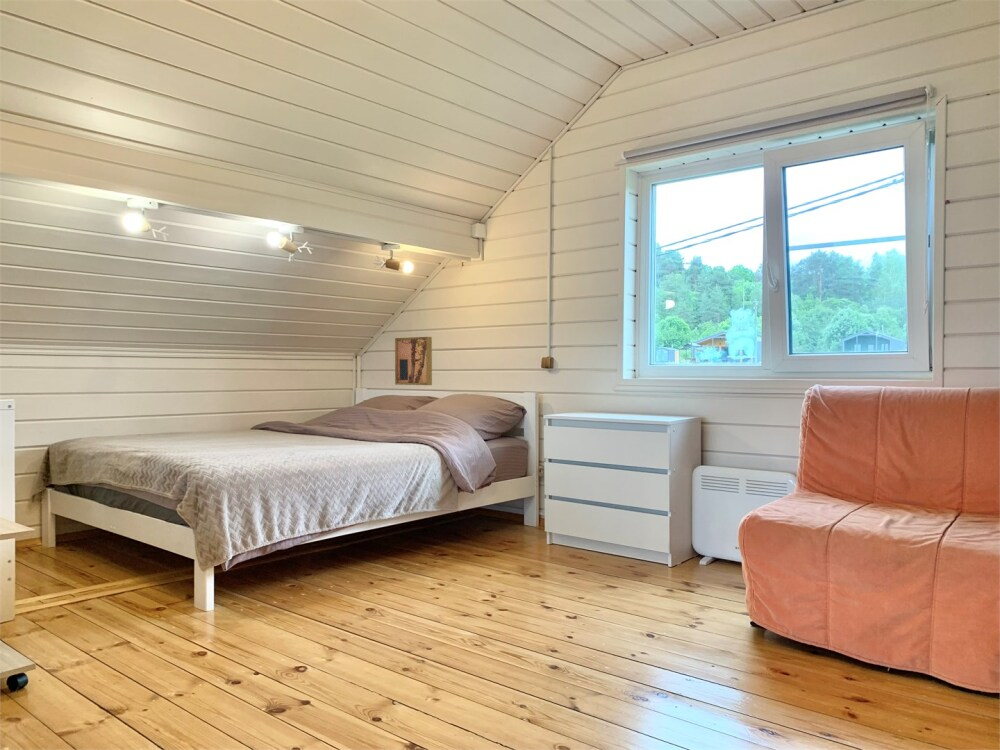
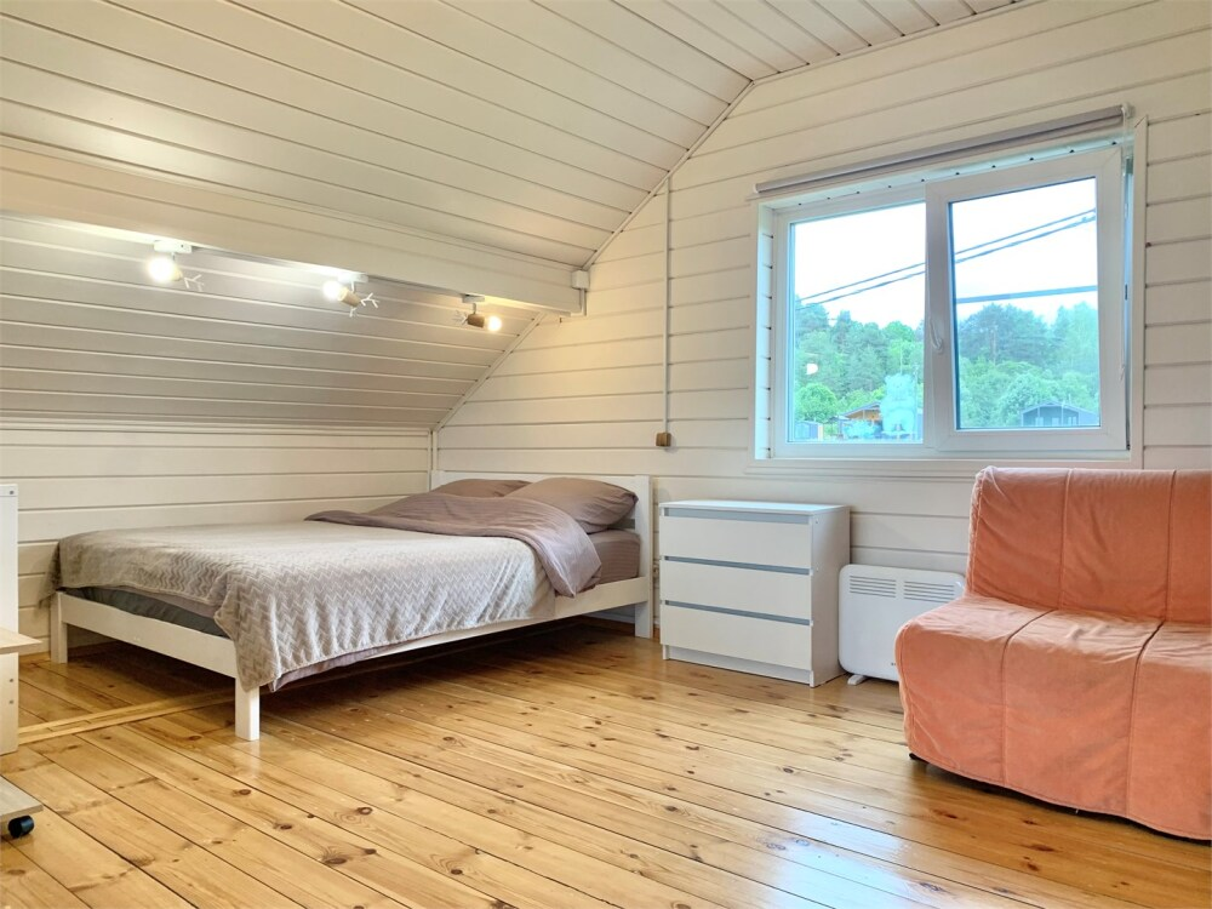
- wall art (413, 361)
